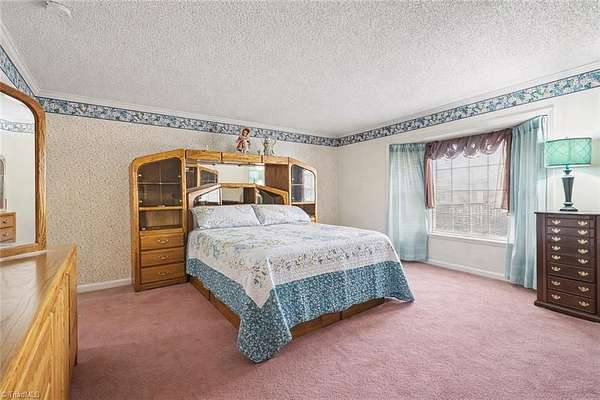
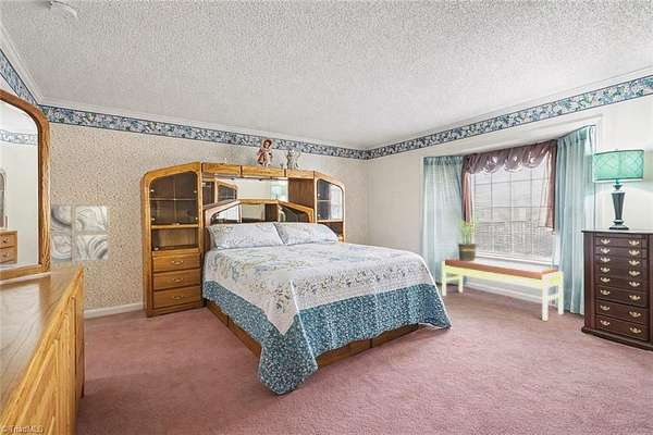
+ bench (496, 281)
+ wall art (75, 232)
+ potted plant (467, 236)
